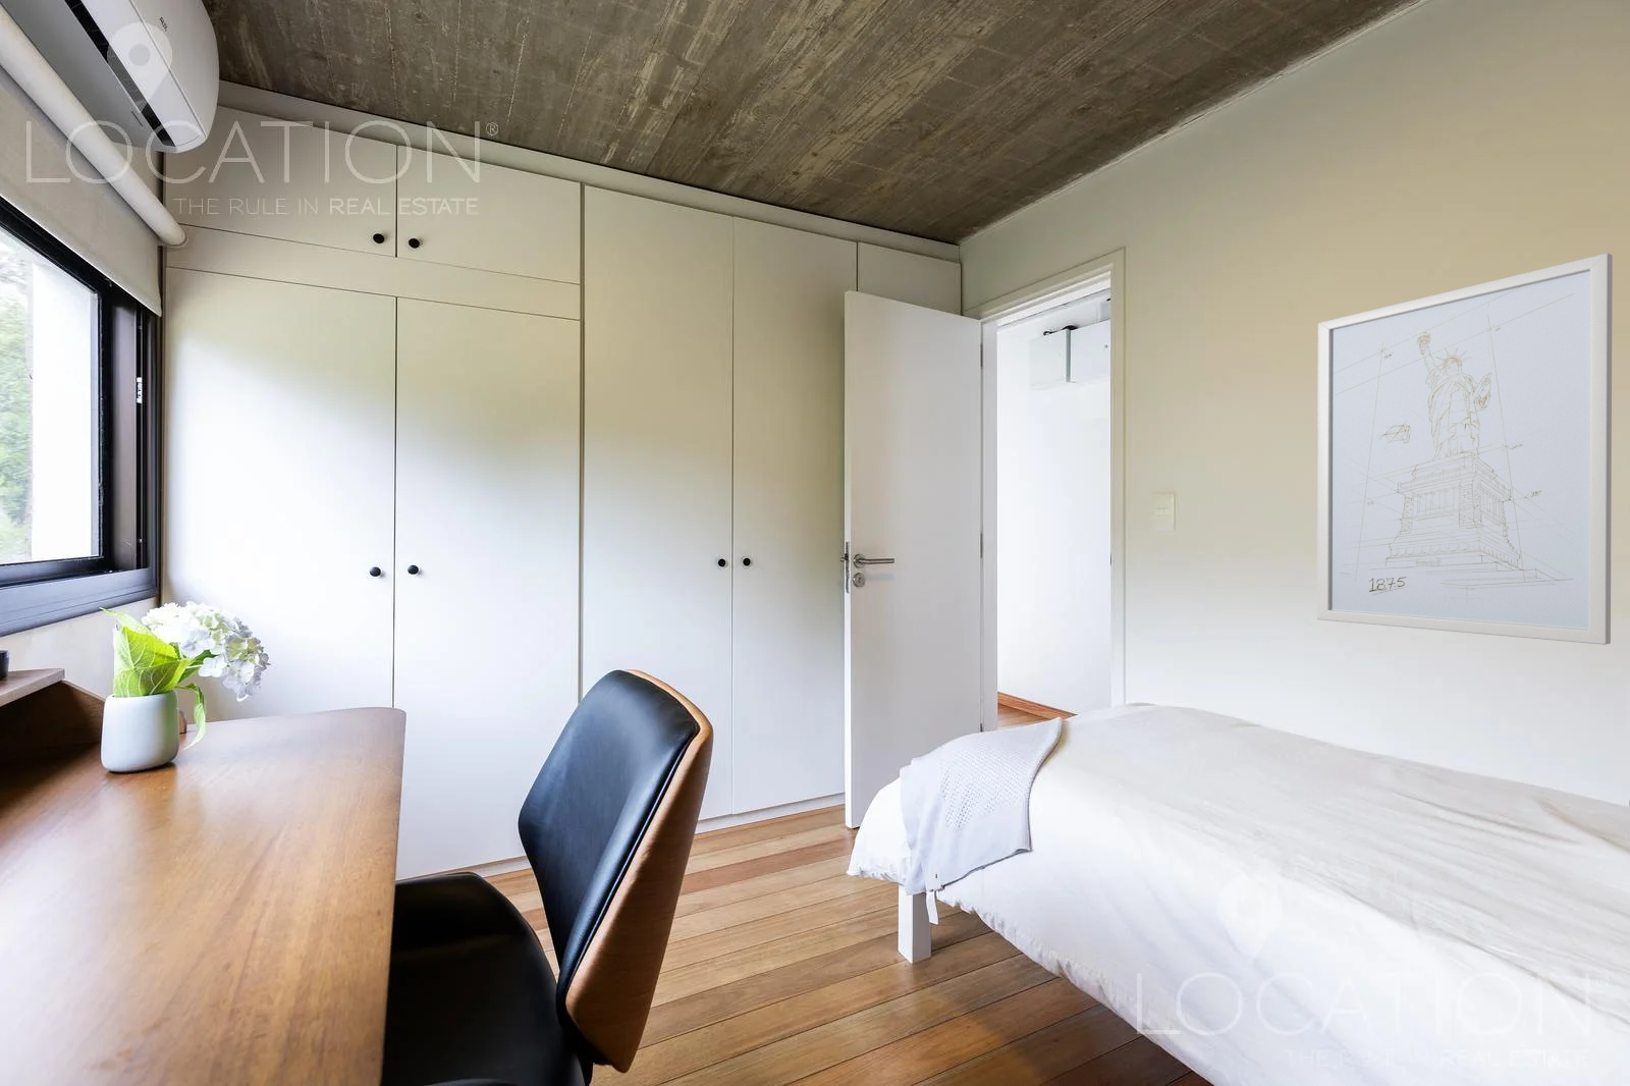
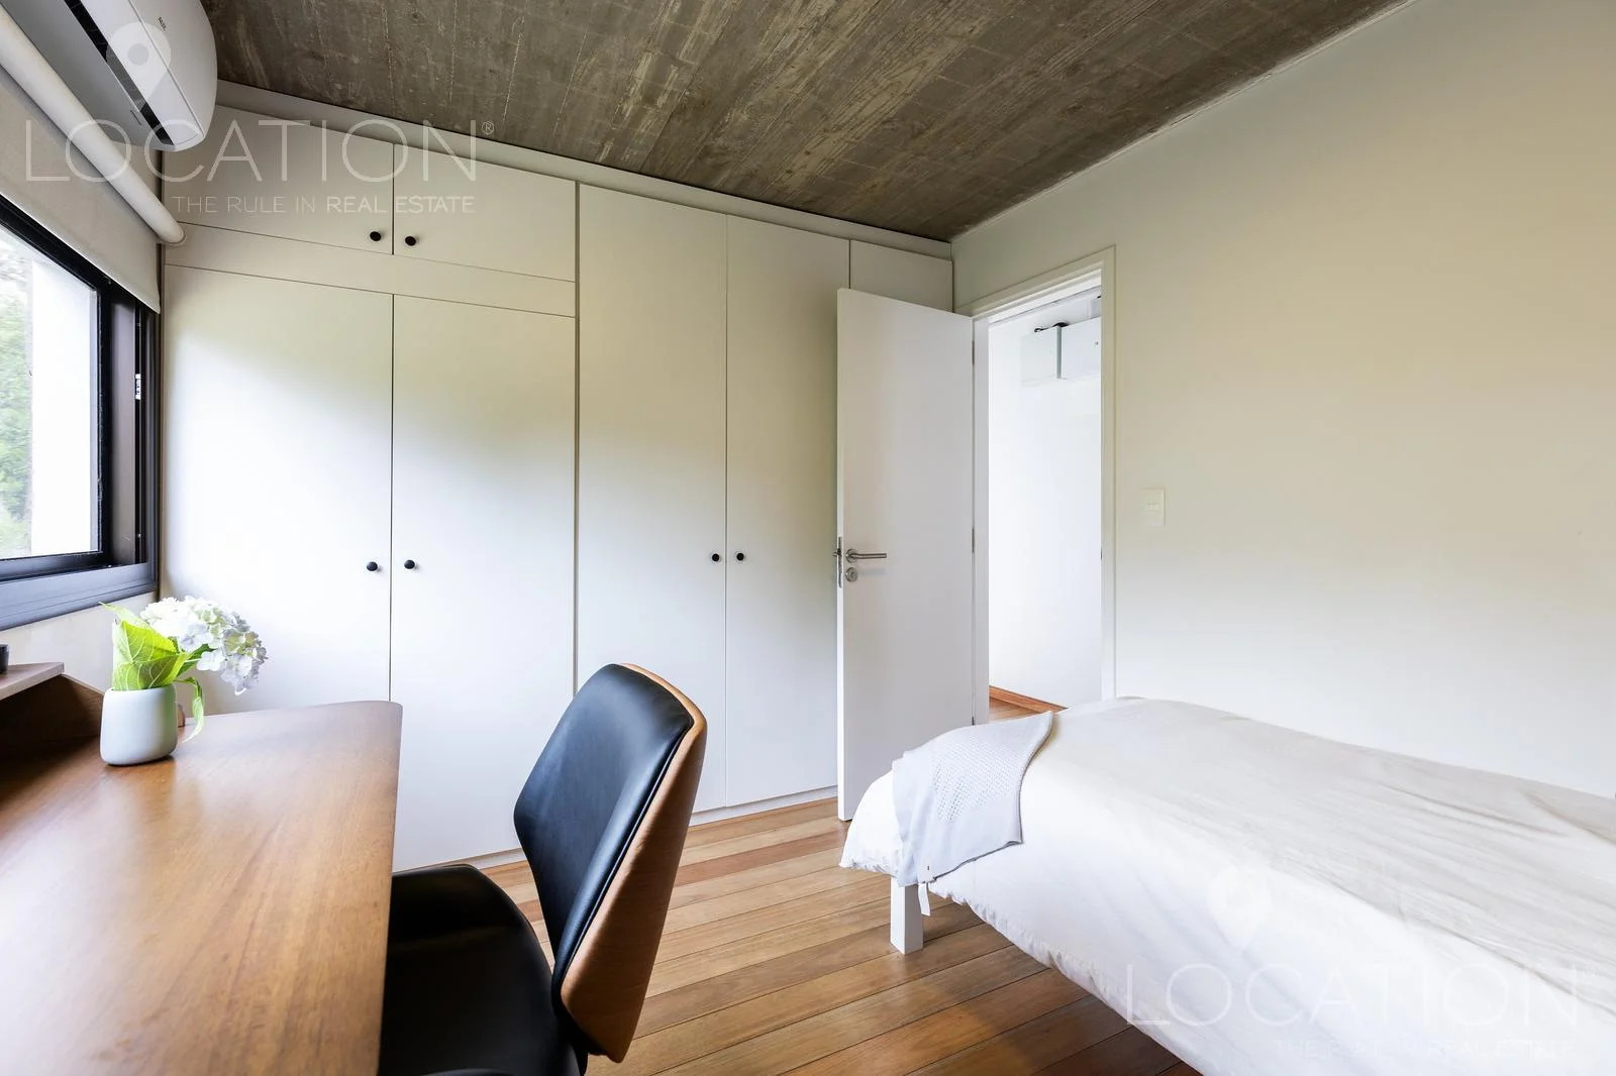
- wall art (1445, 462)
